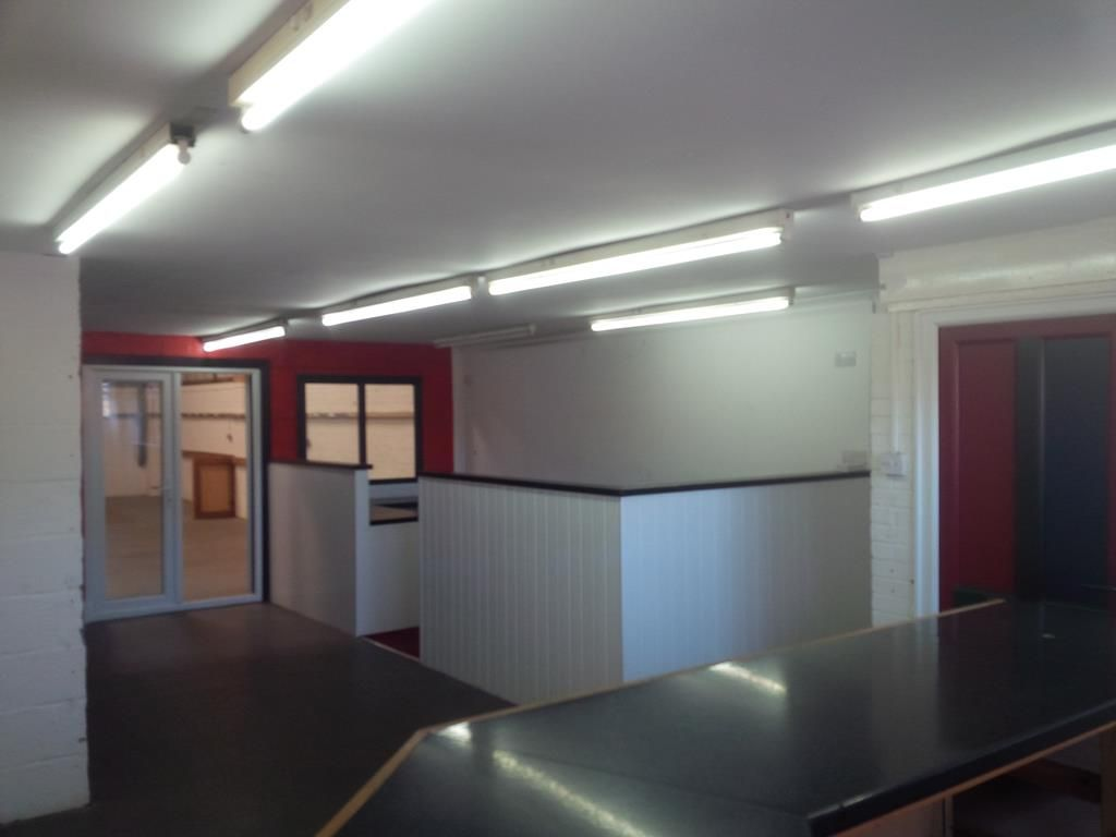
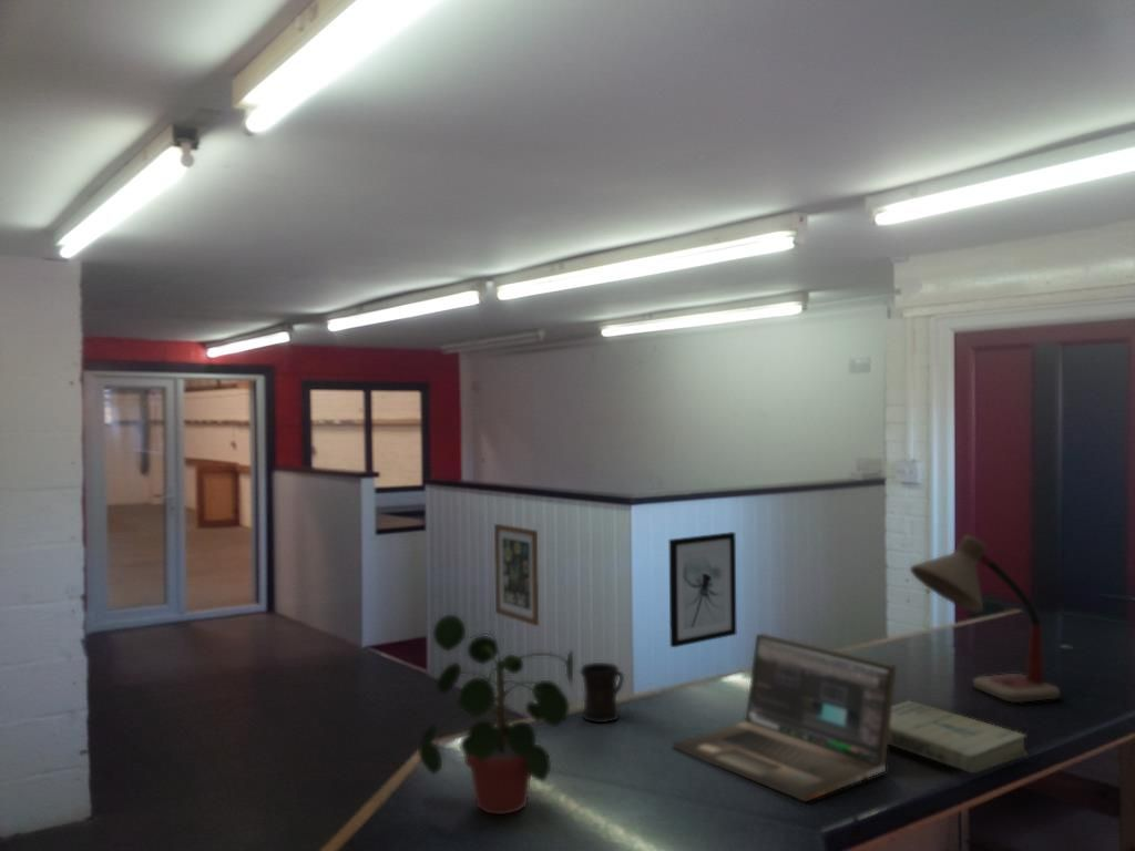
+ book (938, 734)
+ wall art (703, 587)
+ wall art (515, 573)
+ laptop (781, 707)
+ desk lamp (981, 611)
+ mug (602, 691)
+ potted plant (493, 710)
